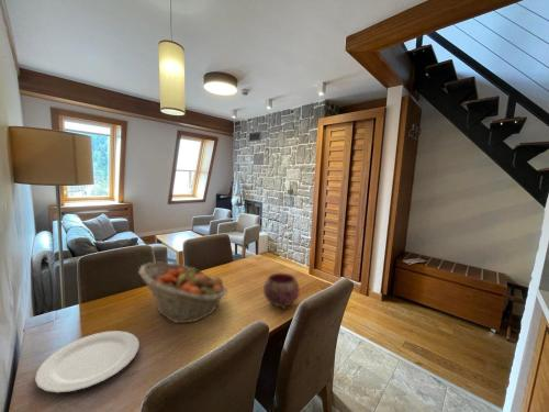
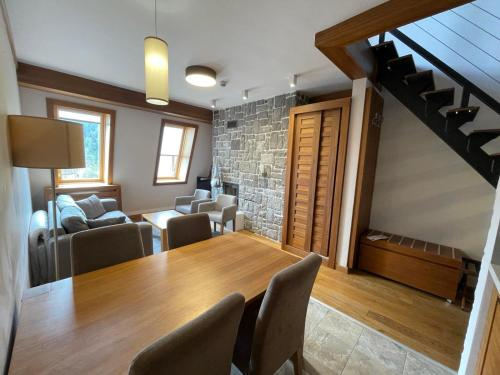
- plate (92, 358)
- bowl (281, 291)
- fruit basket (183, 286)
